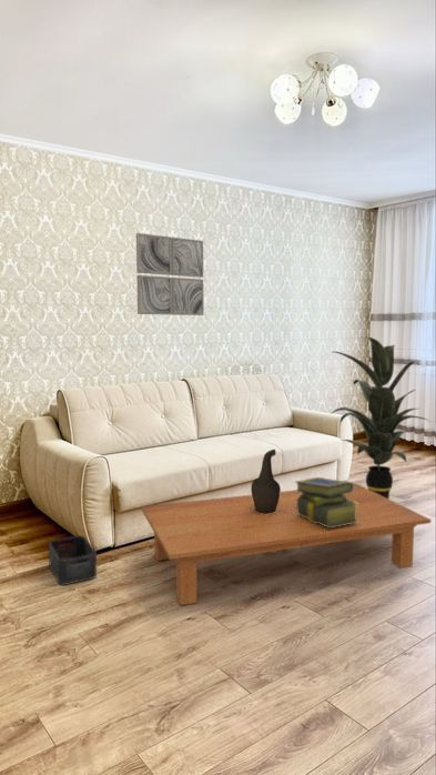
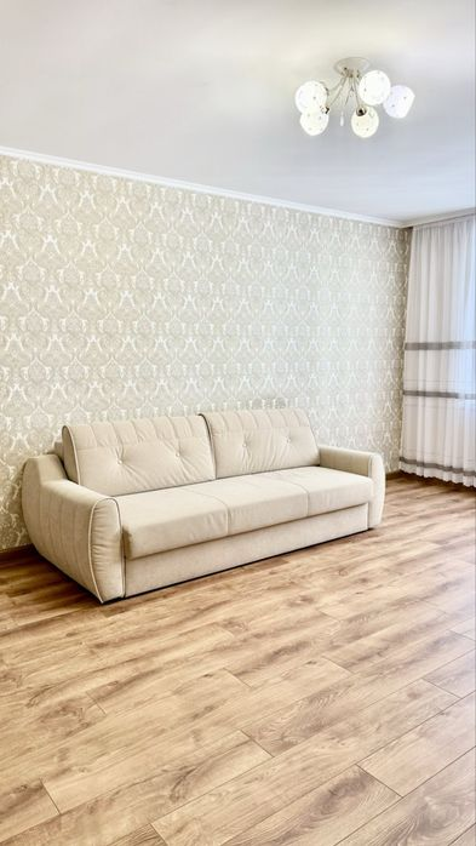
- indoor plant (374, 420)
- wall art (171, 274)
- storage bin (72, 558)
- decorative vase (265, 479)
- stack of books (324, 499)
- coffee table (280, 536)
